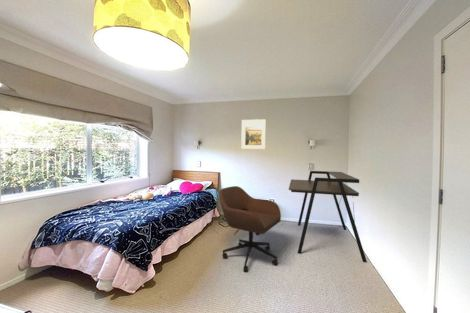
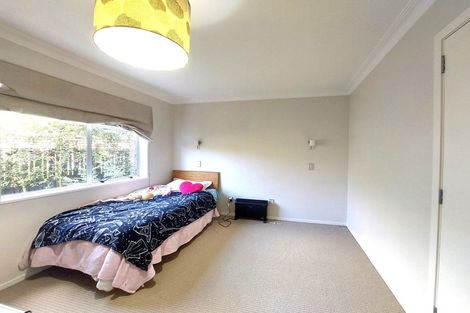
- office chair (251, 223)
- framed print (253, 134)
- desk (312, 204)
